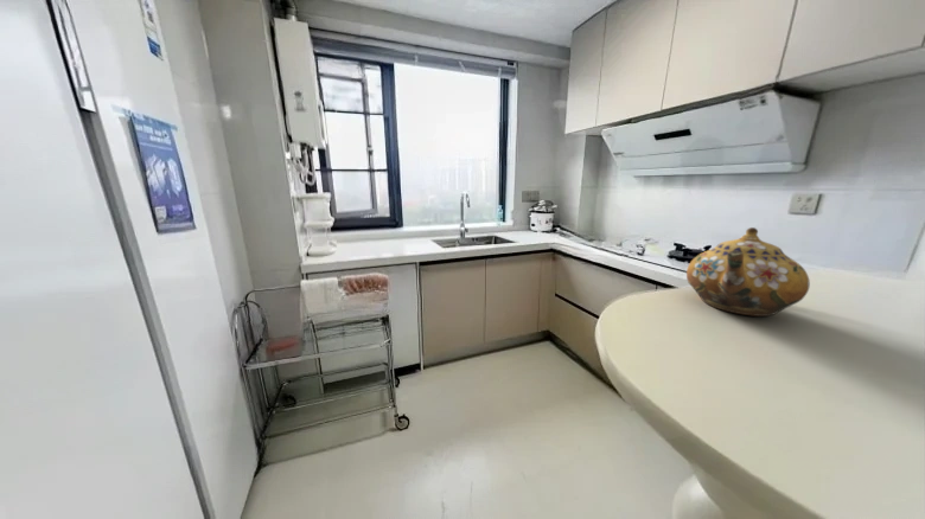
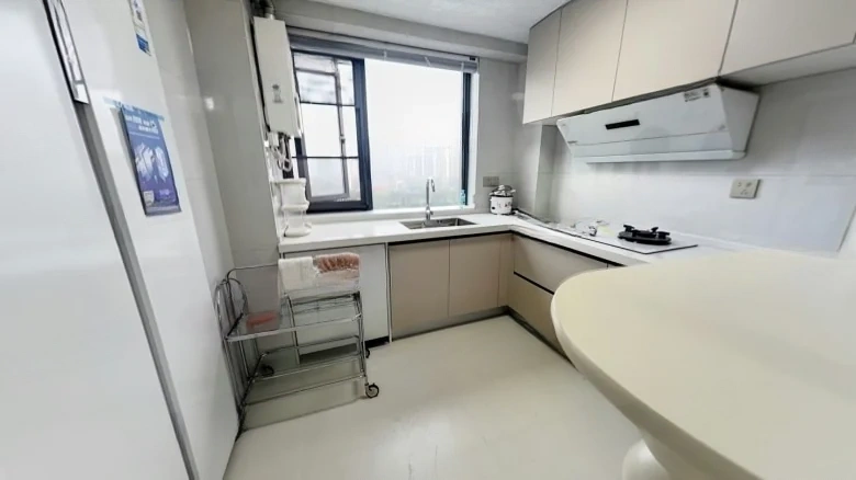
- teapot (744, 268)
